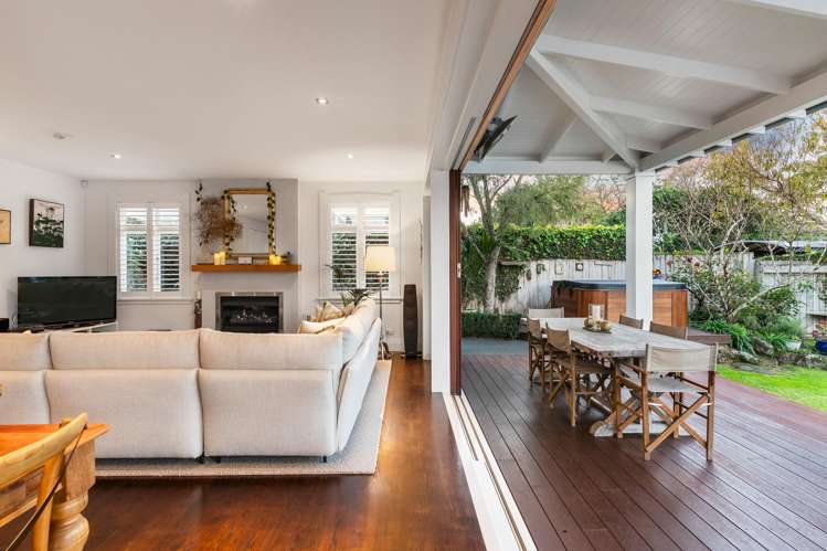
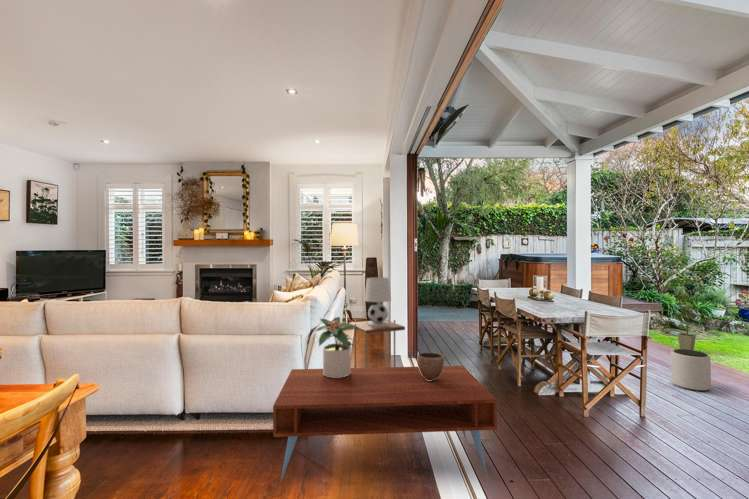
+ decorative bowl (430, 366)
+ potted plant (335, 346)
+ coffee table (382, 421)
+ table lamp (377, 300)
+ plant pot (690, 369)
+ side table (366, 356)
+ house plant (681, 322)
